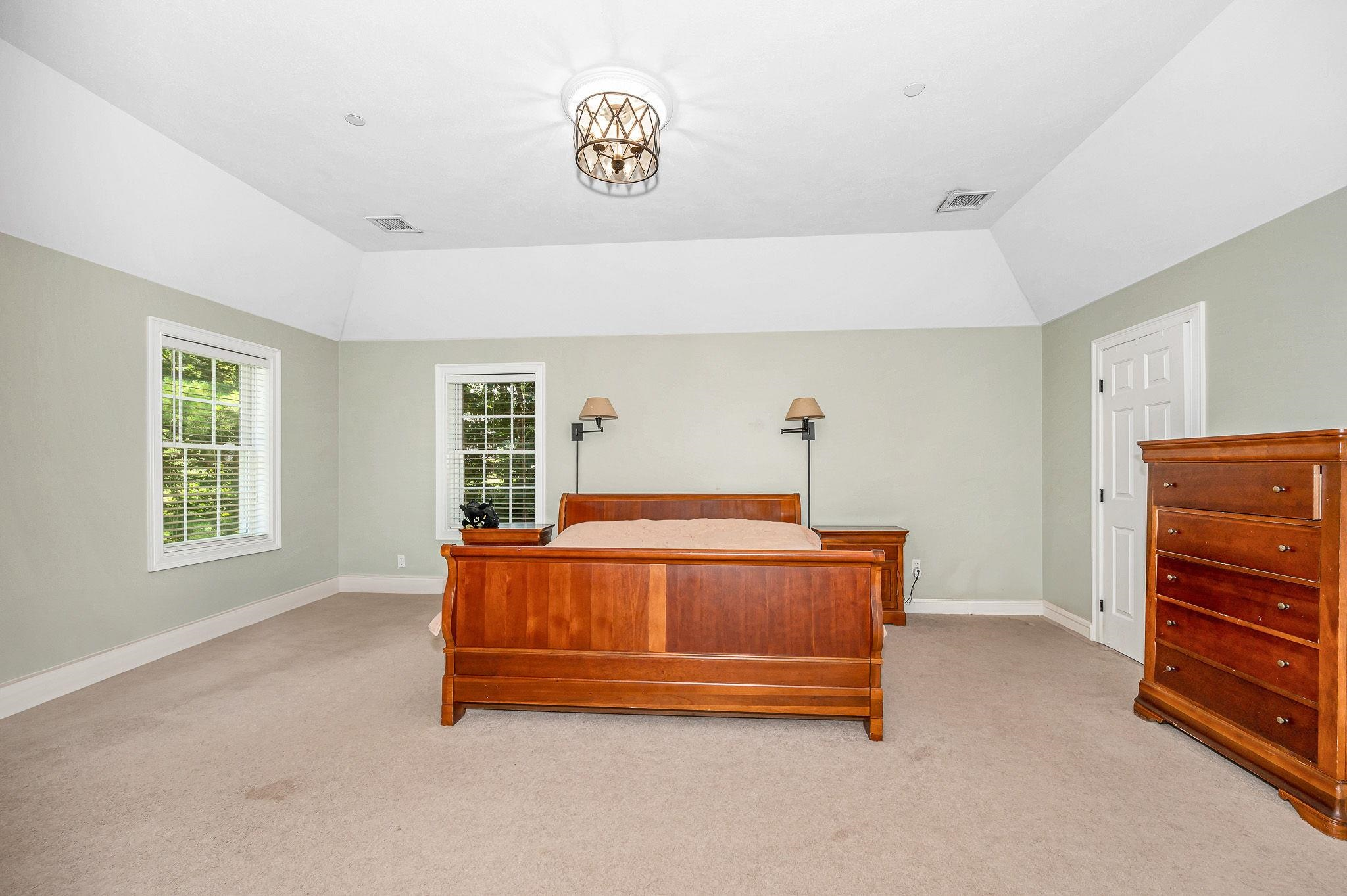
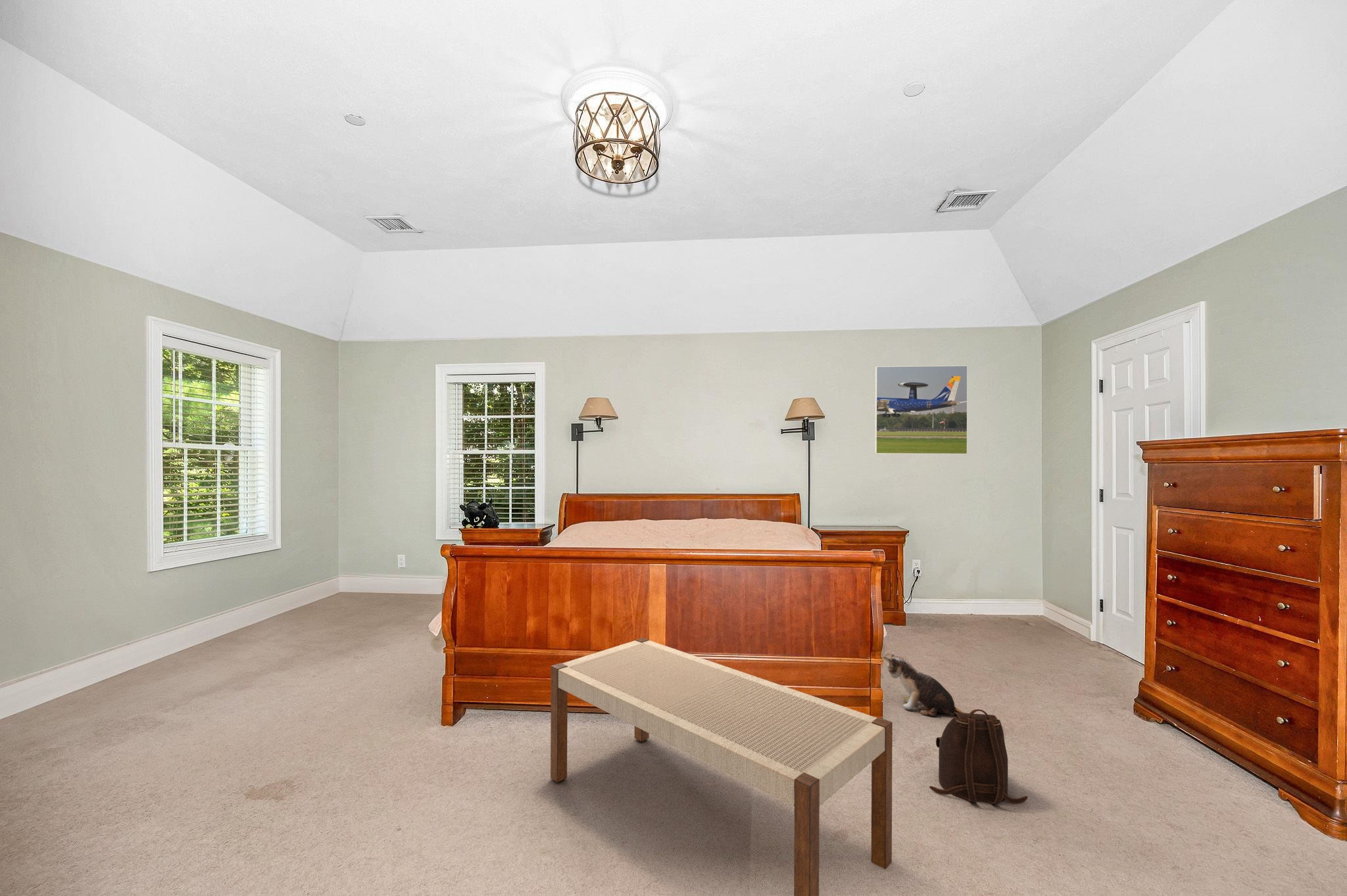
+ backpack (972, 745)
+ plush toy (927, 686)
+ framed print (921, 410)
+ bench (702, 753)
